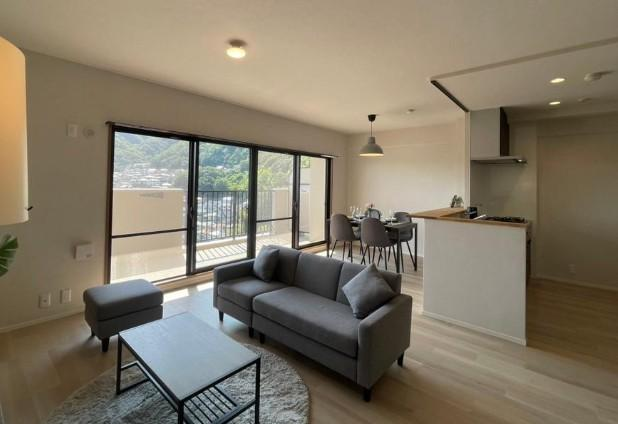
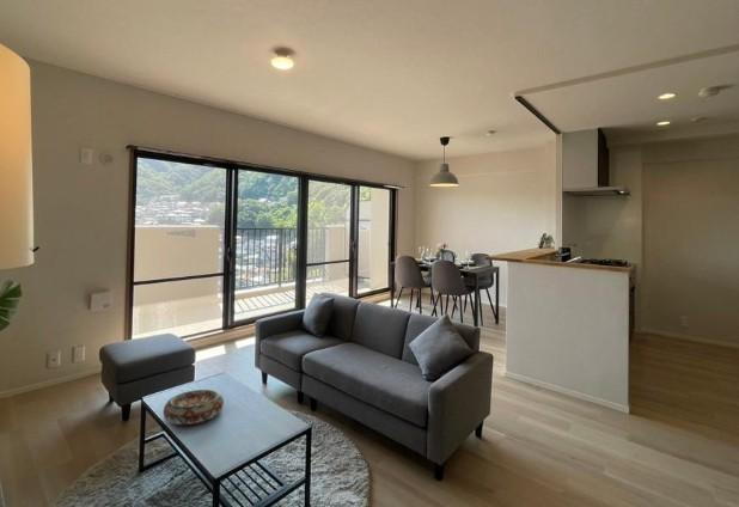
+ decorative bowl (194, 405)
